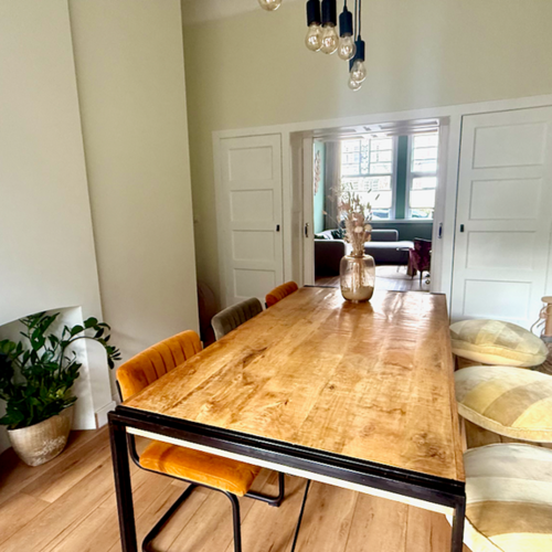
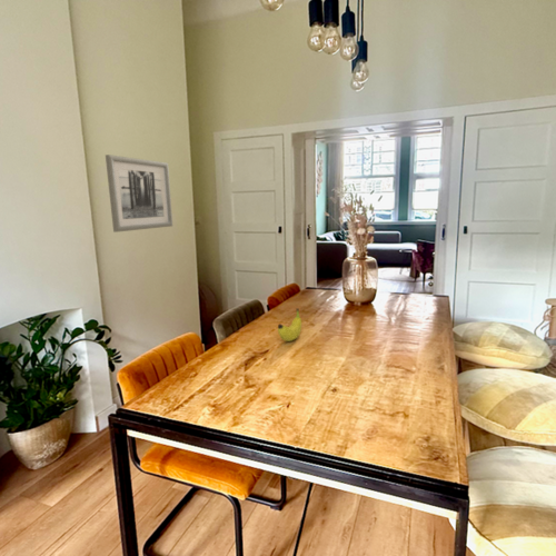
+ wall art (142, 195)
+ fruit (291, 327)
